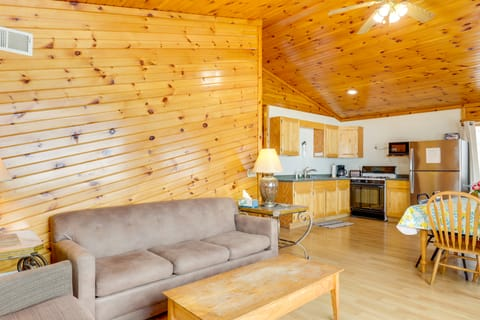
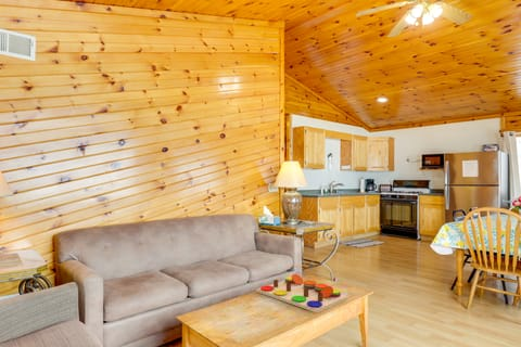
+ board game (301, 288)
